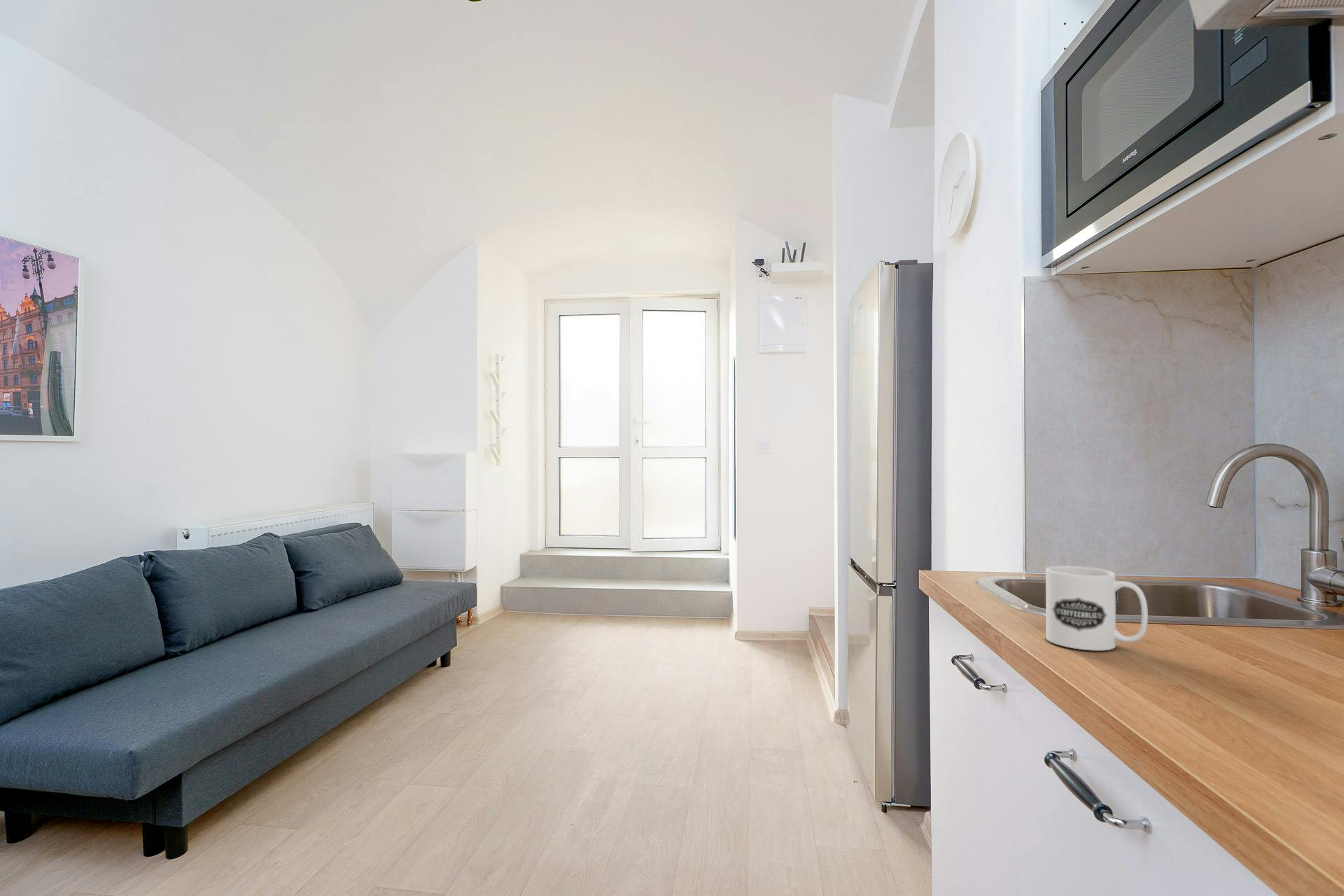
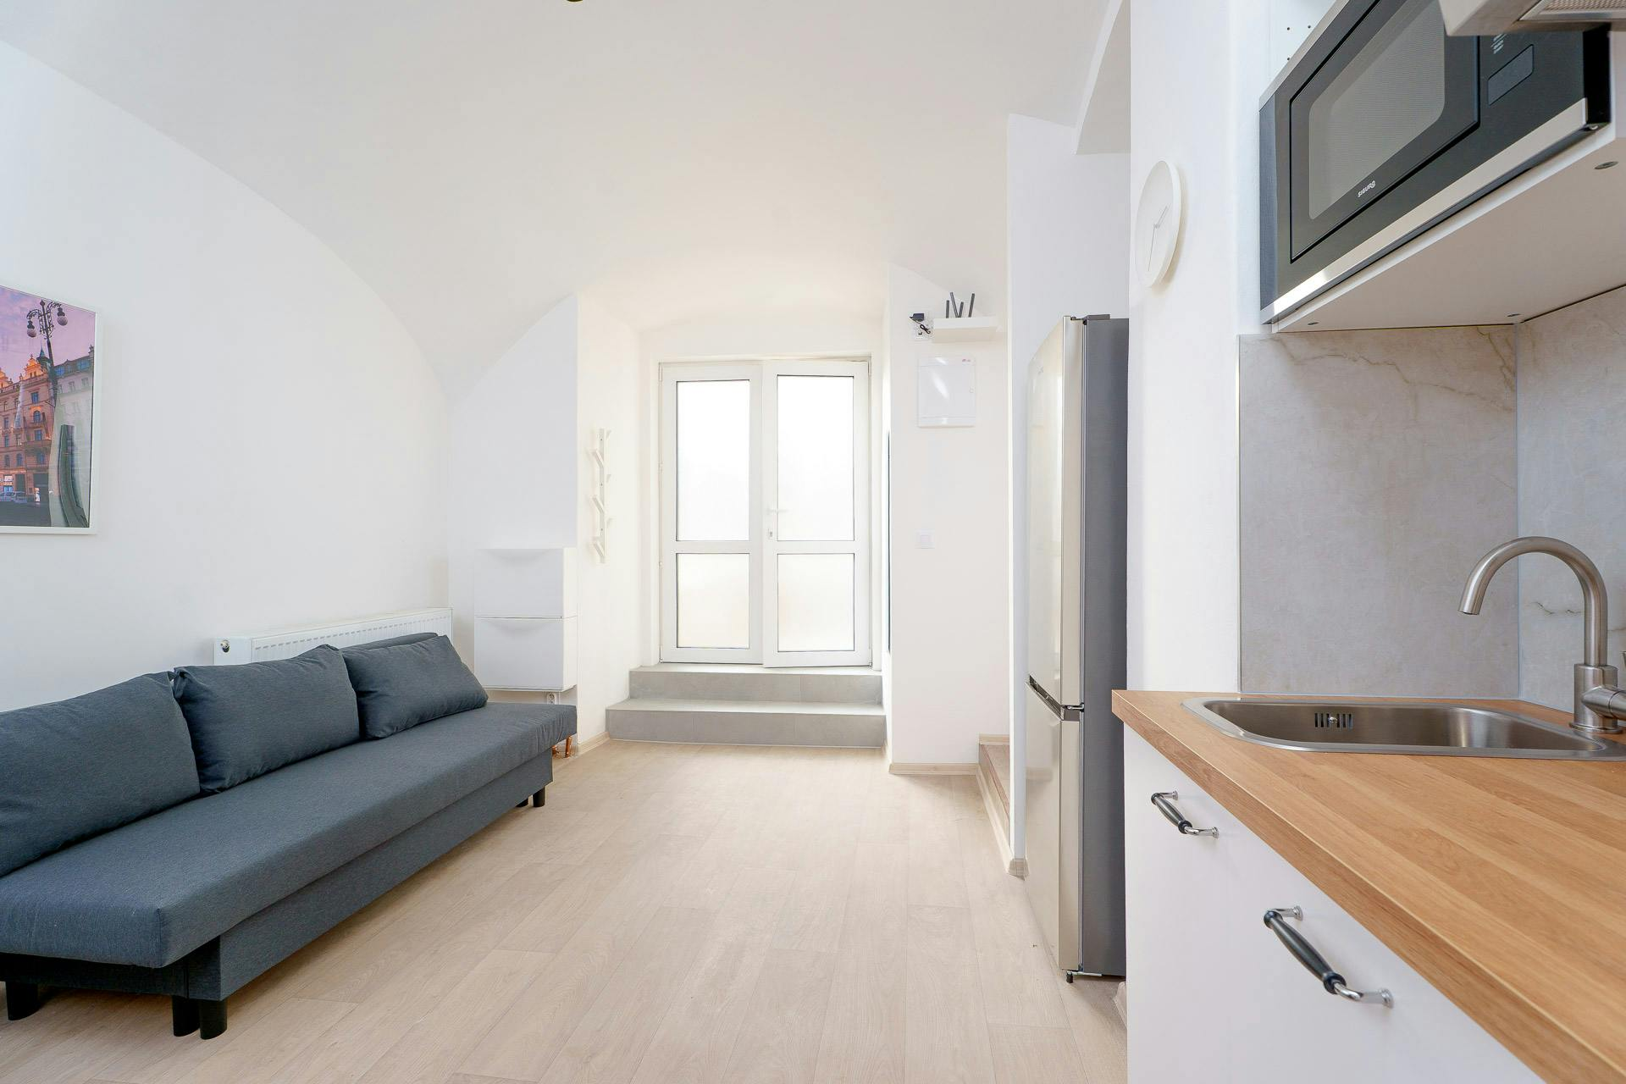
- mug (1095, 608)
